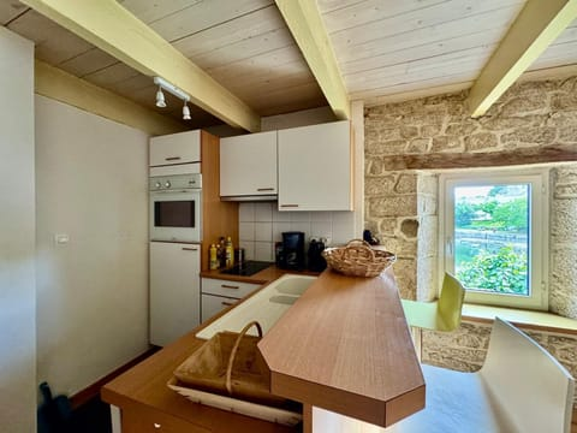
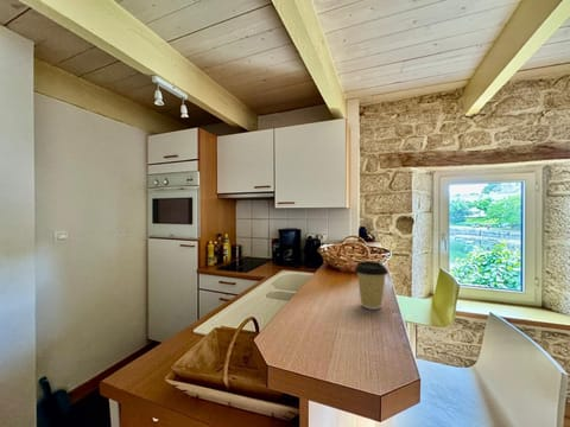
+ coffee cup (370, 285)
